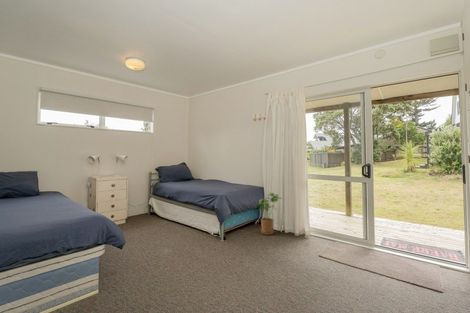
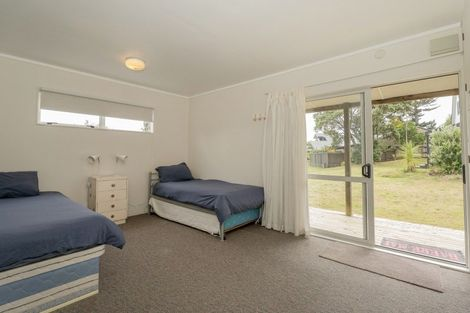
- house plant (268, 213)
